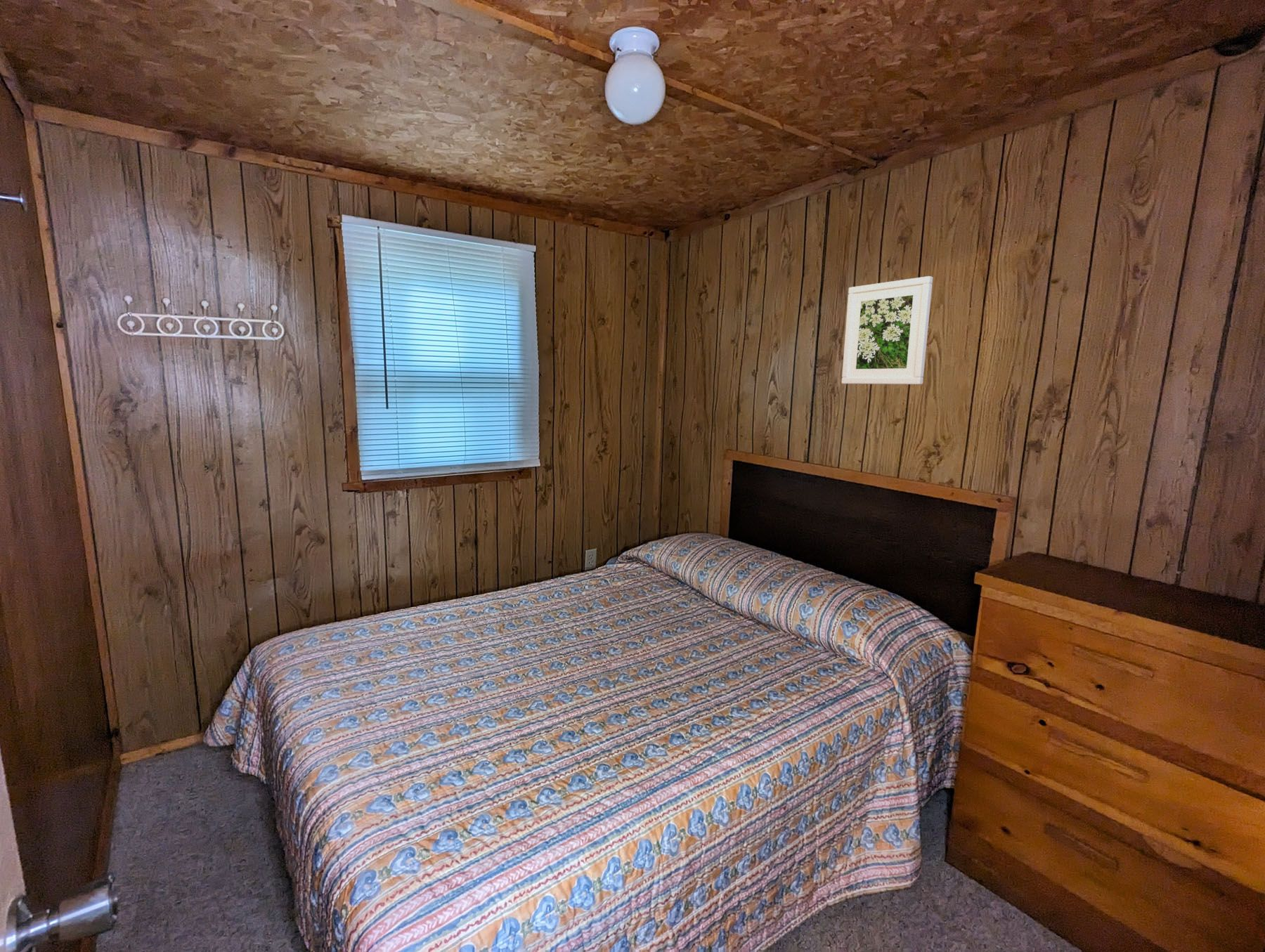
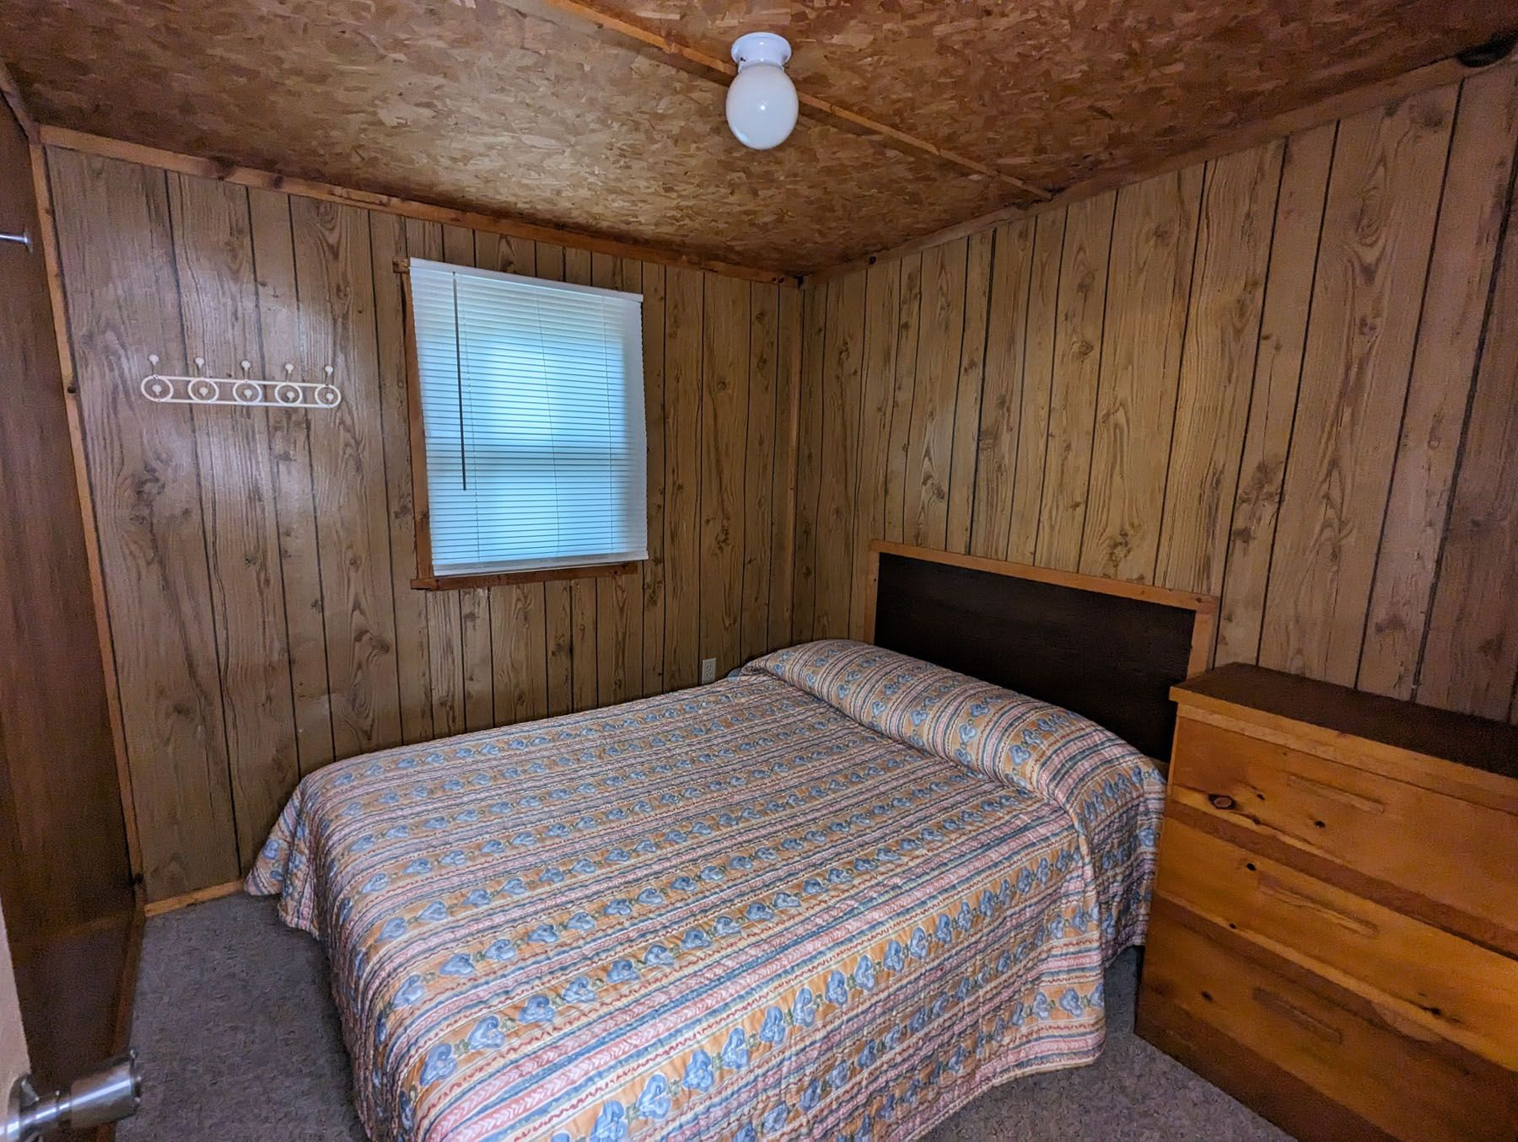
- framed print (884, 334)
